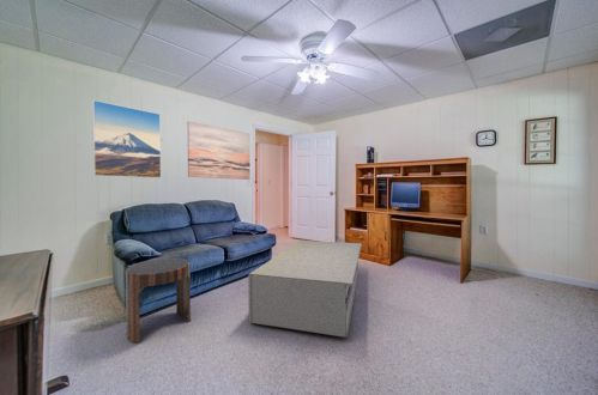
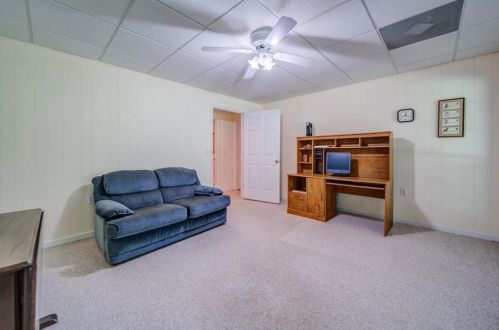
- coffee table (318, 273)
- wall art (222, 153)
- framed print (129, 142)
- side table (159, 284)
